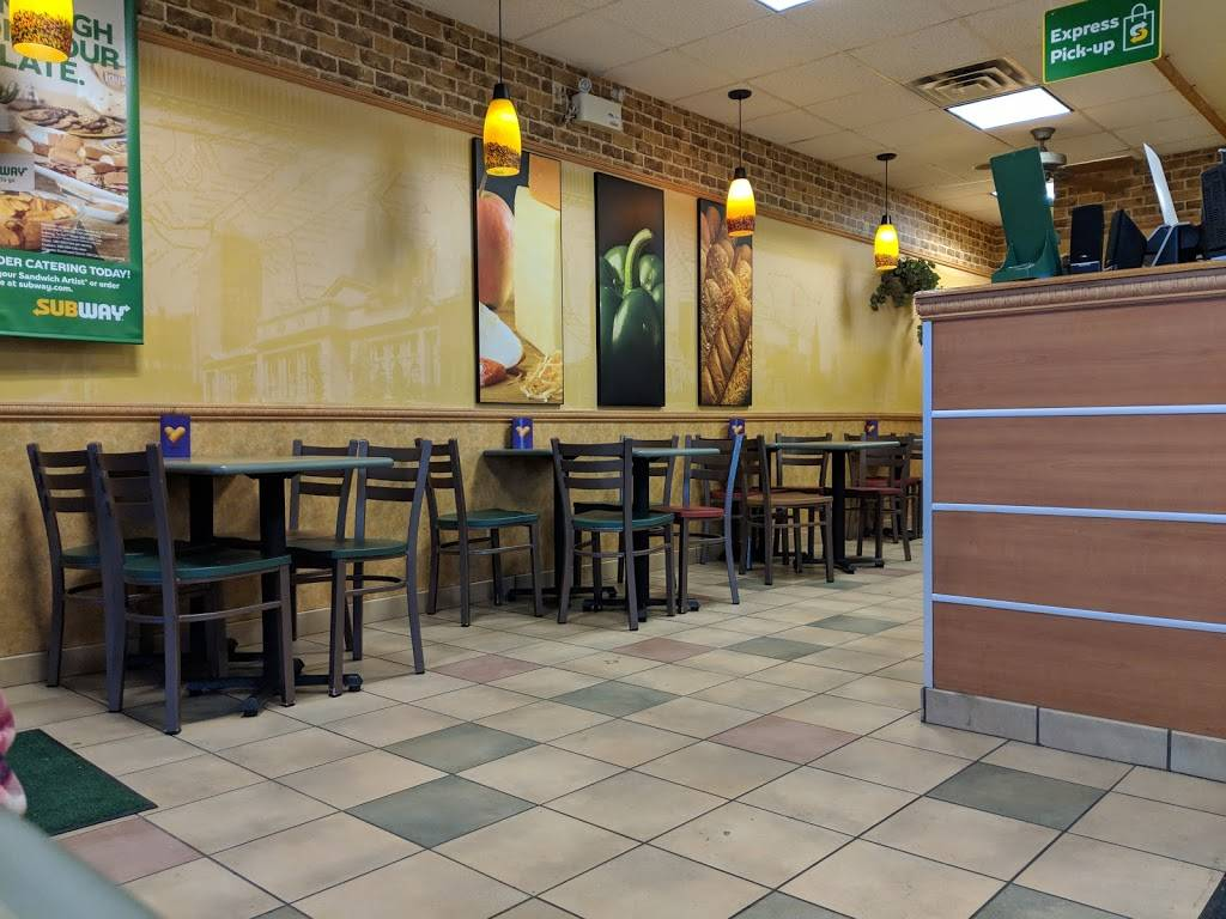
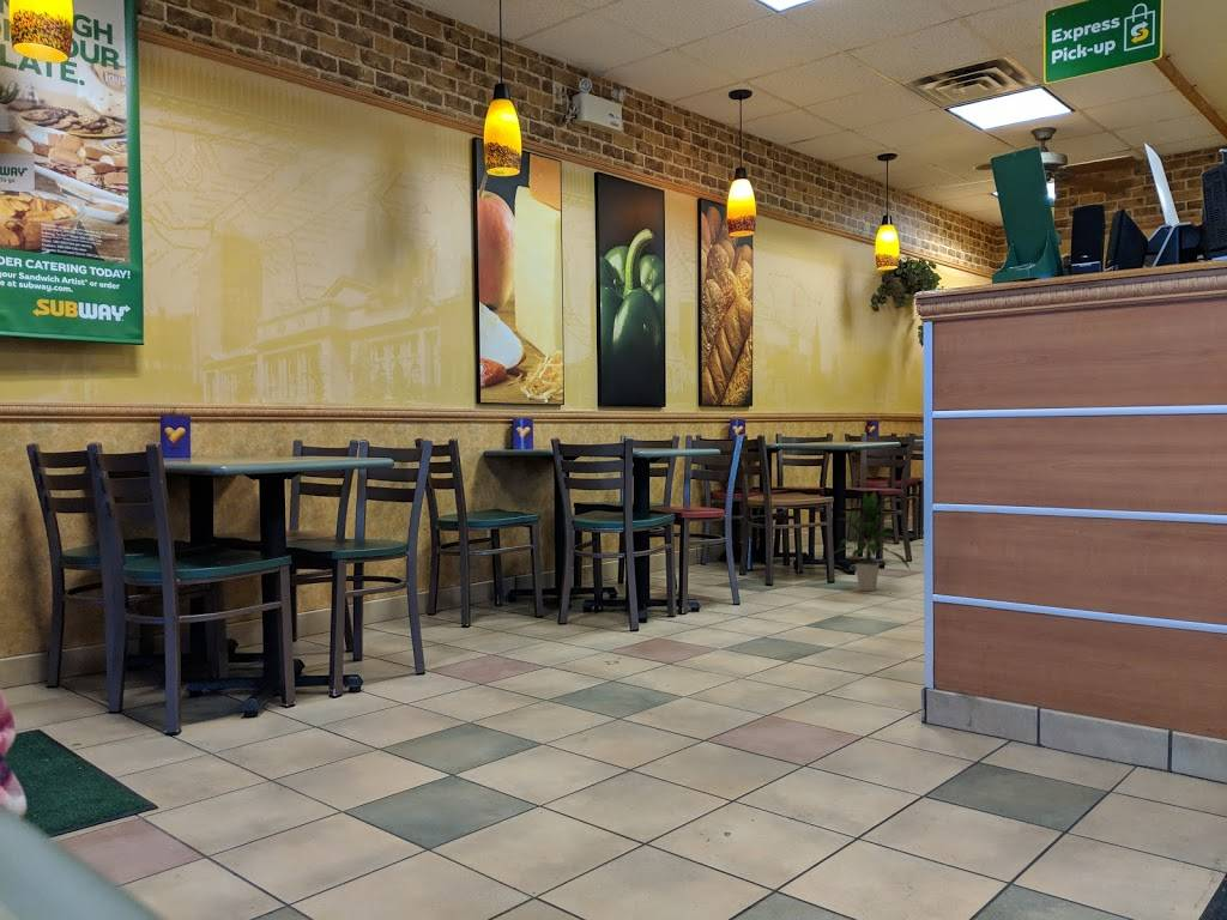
+ indoor plant (869, 540)
